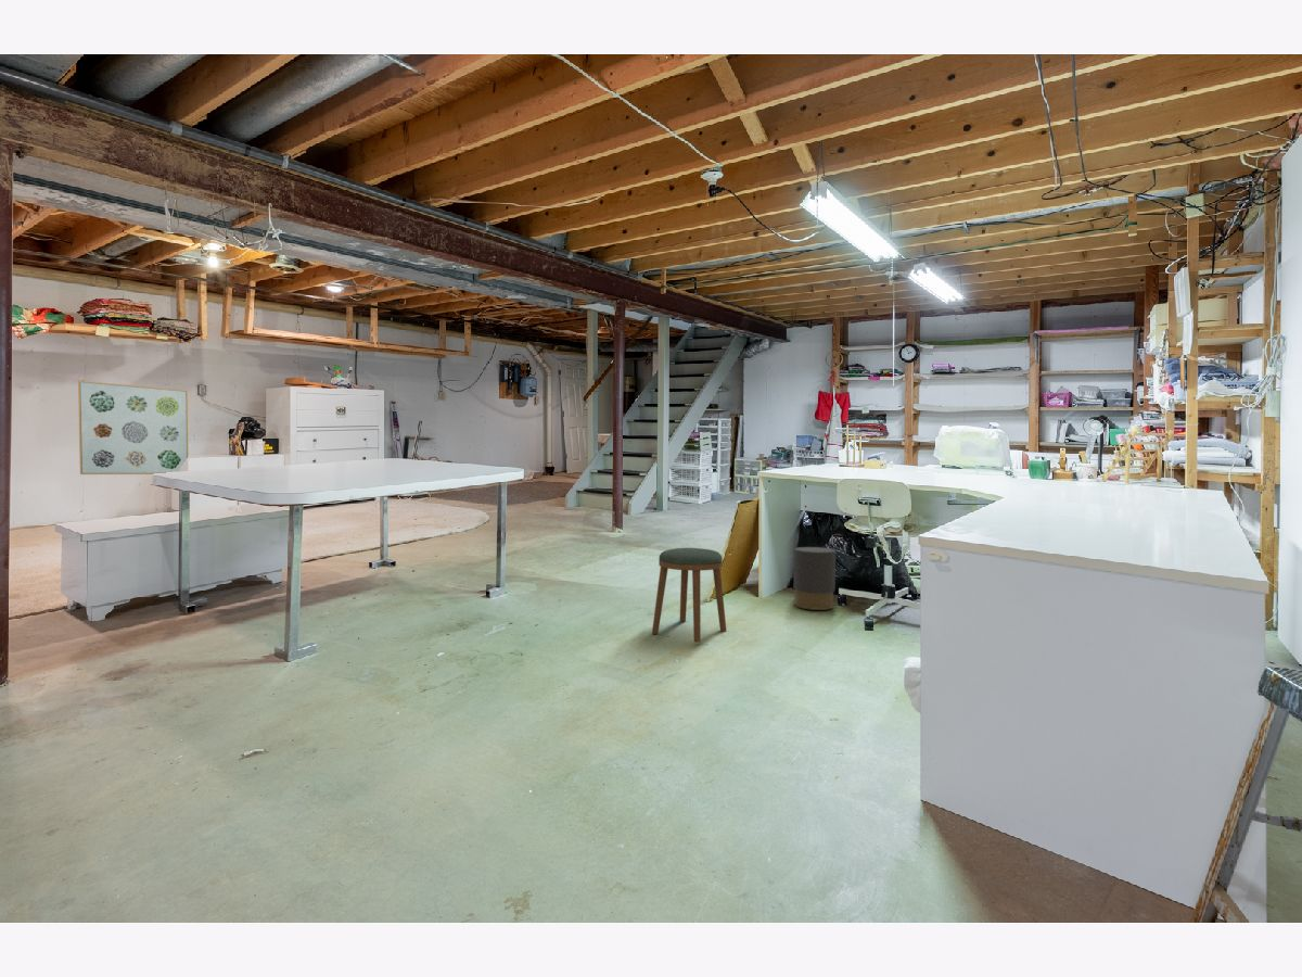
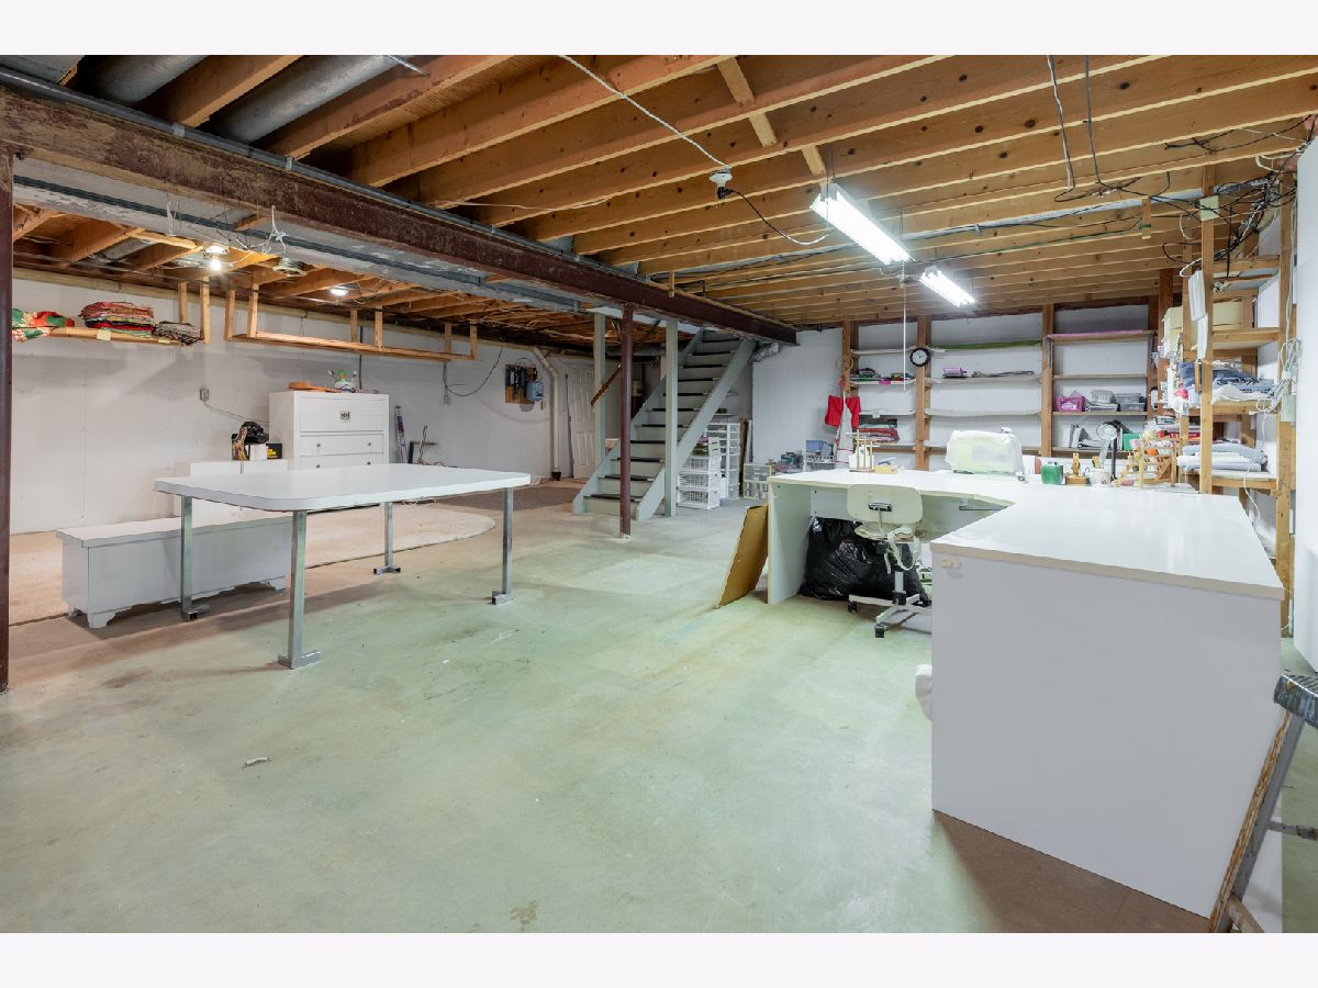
- wall art (137, 430)
- stool (692, 588)
- trash can (814, 575)
